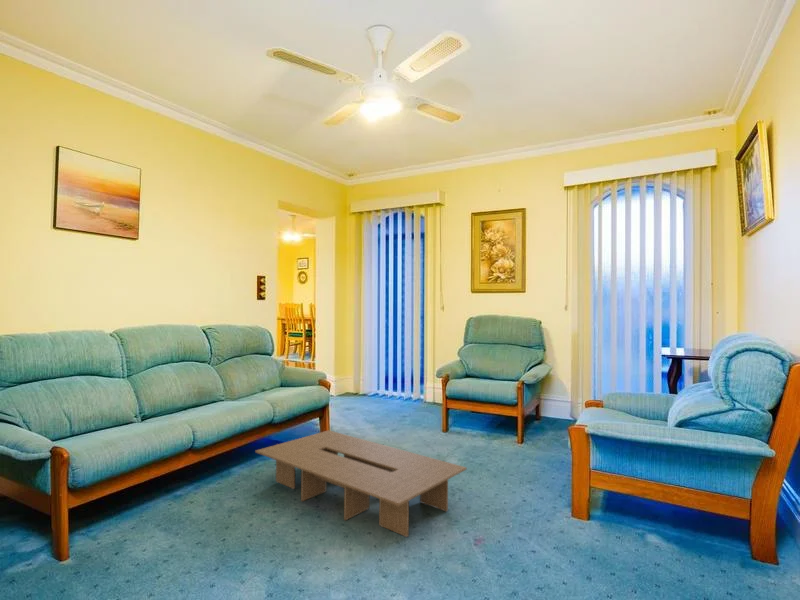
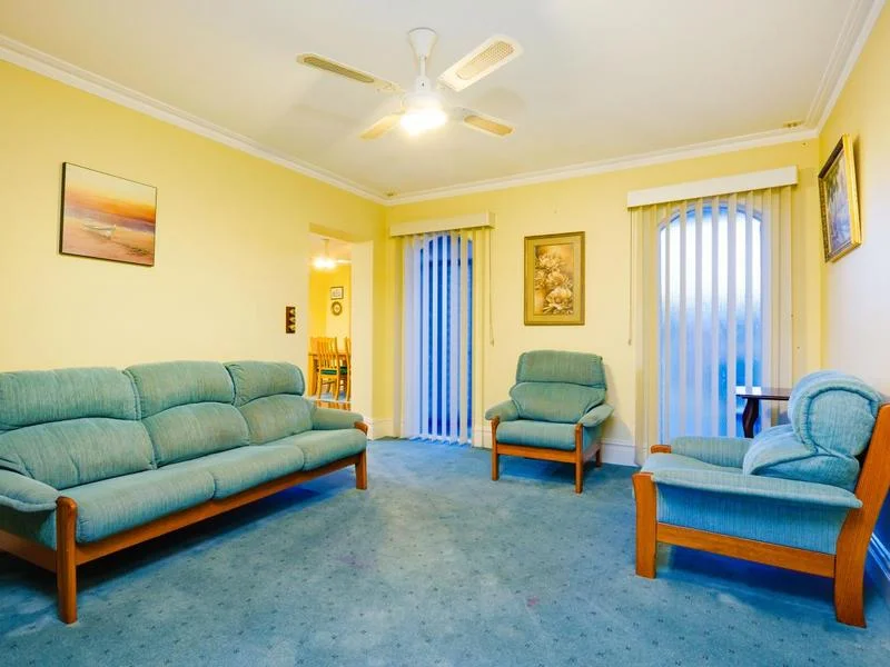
- coffee table (355, 477)
